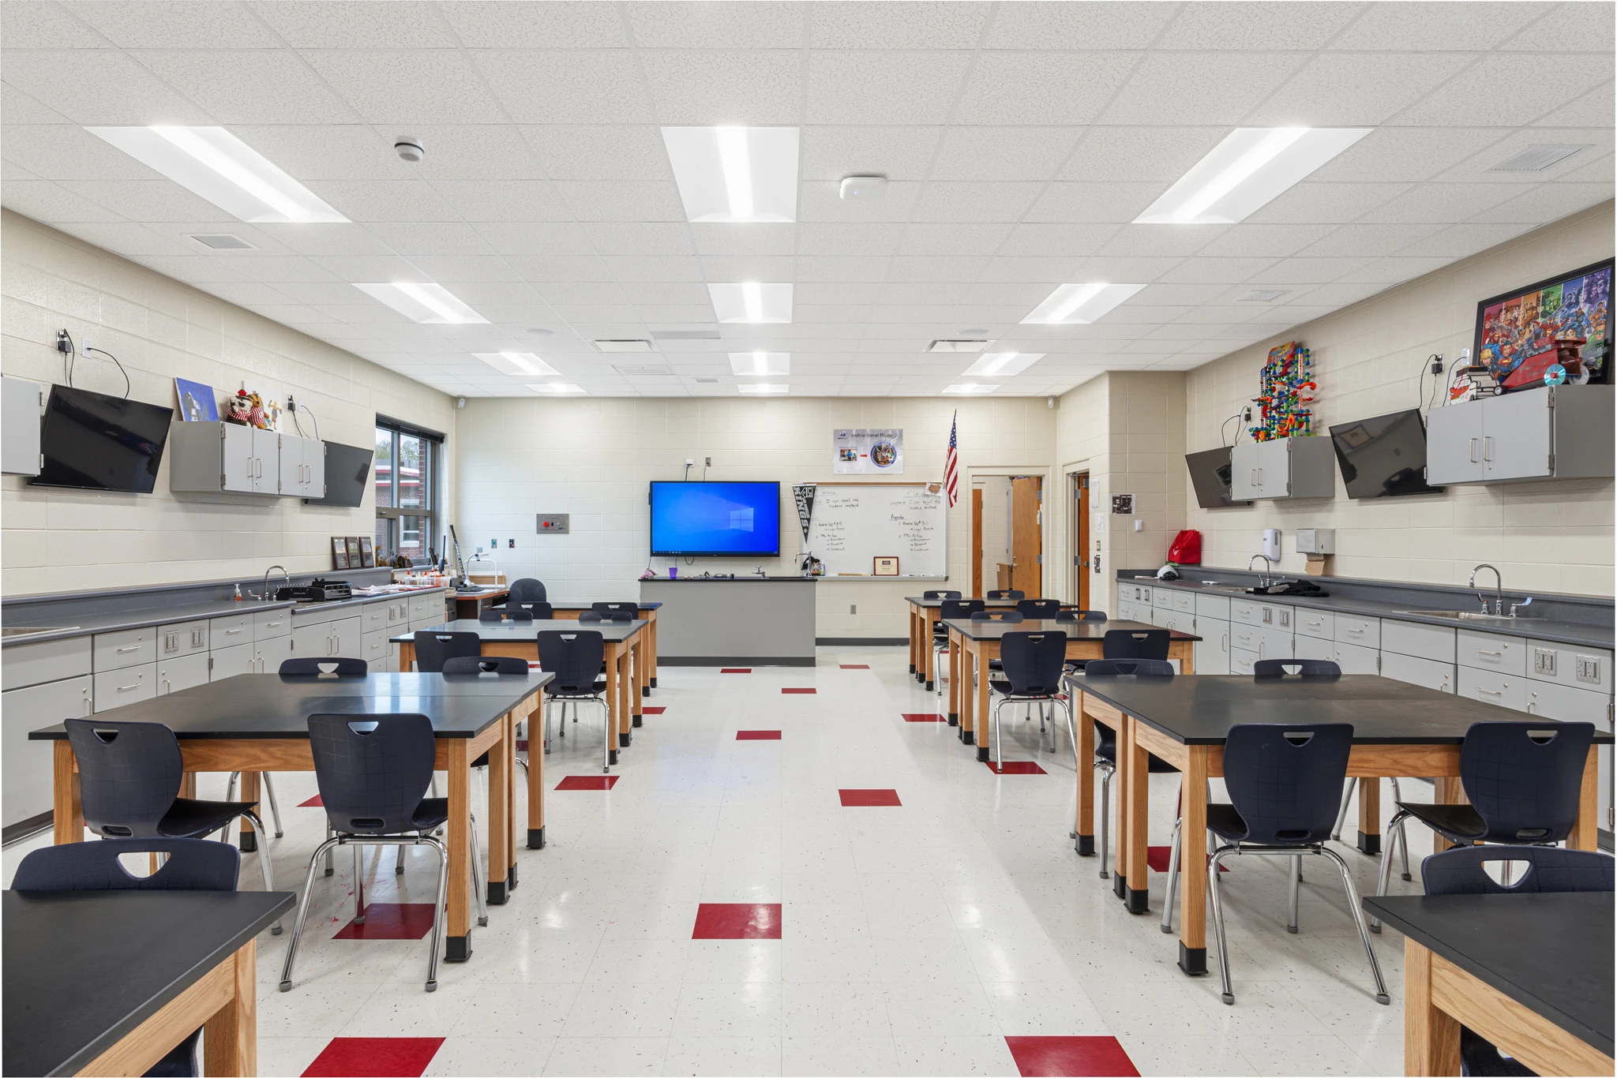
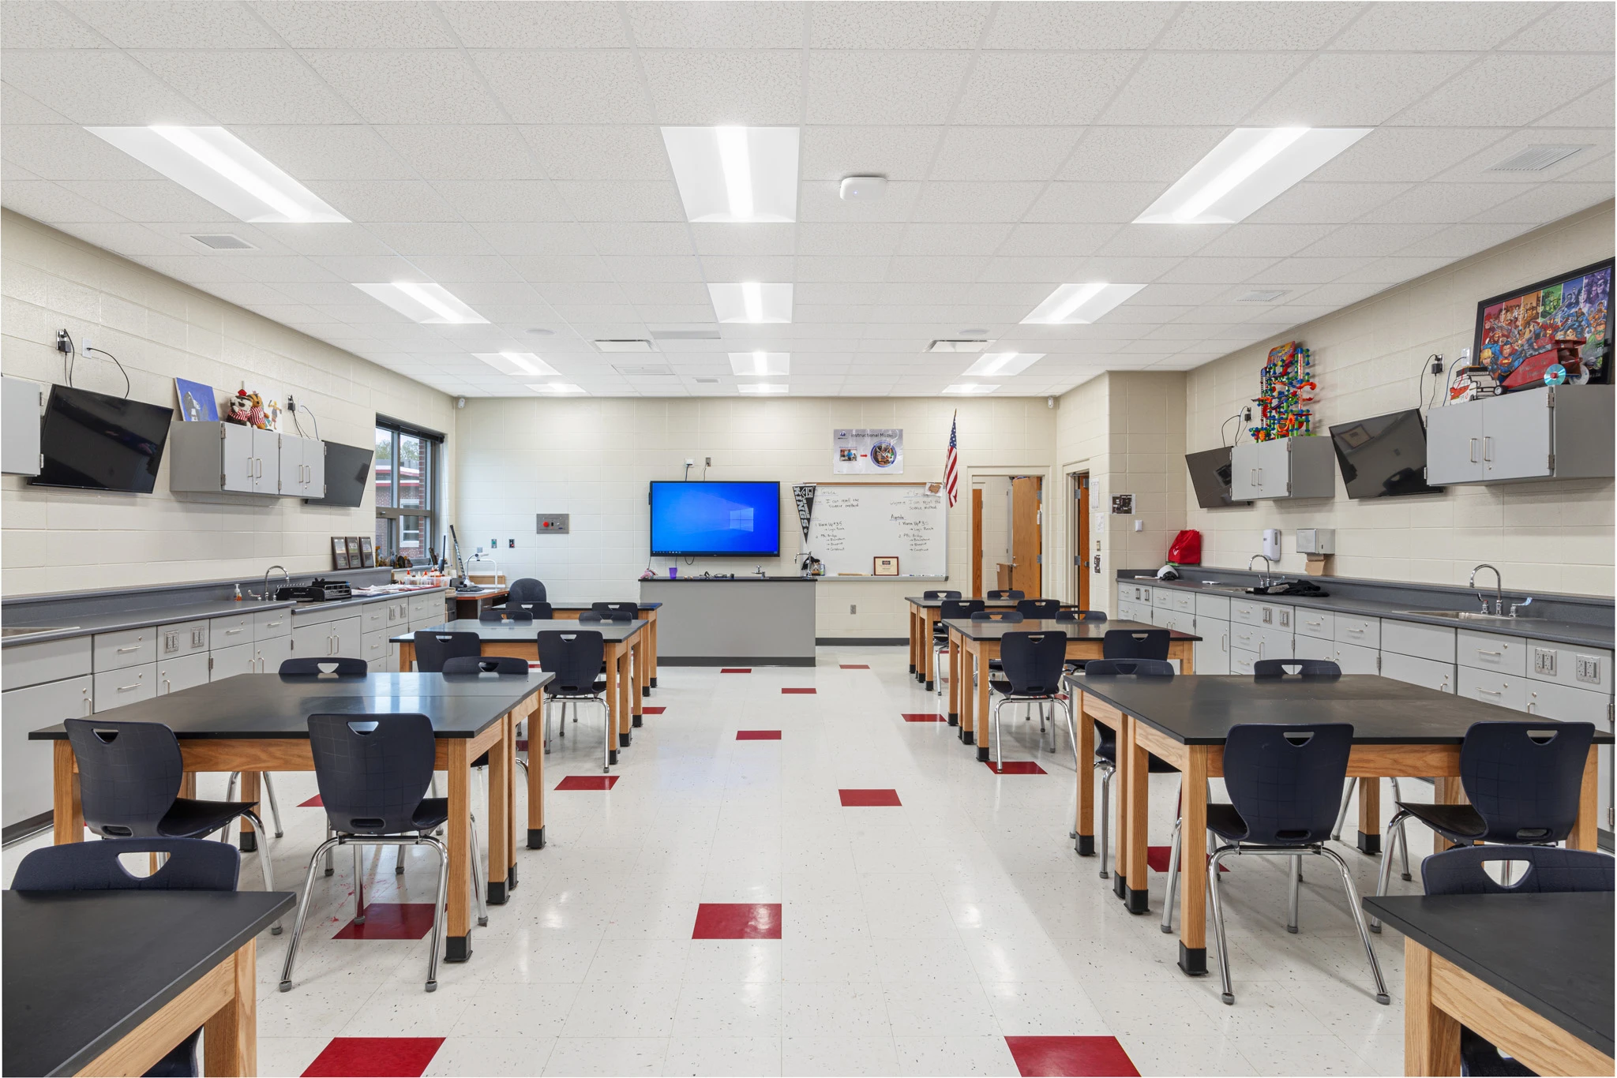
- smoke detector (409, 148)
